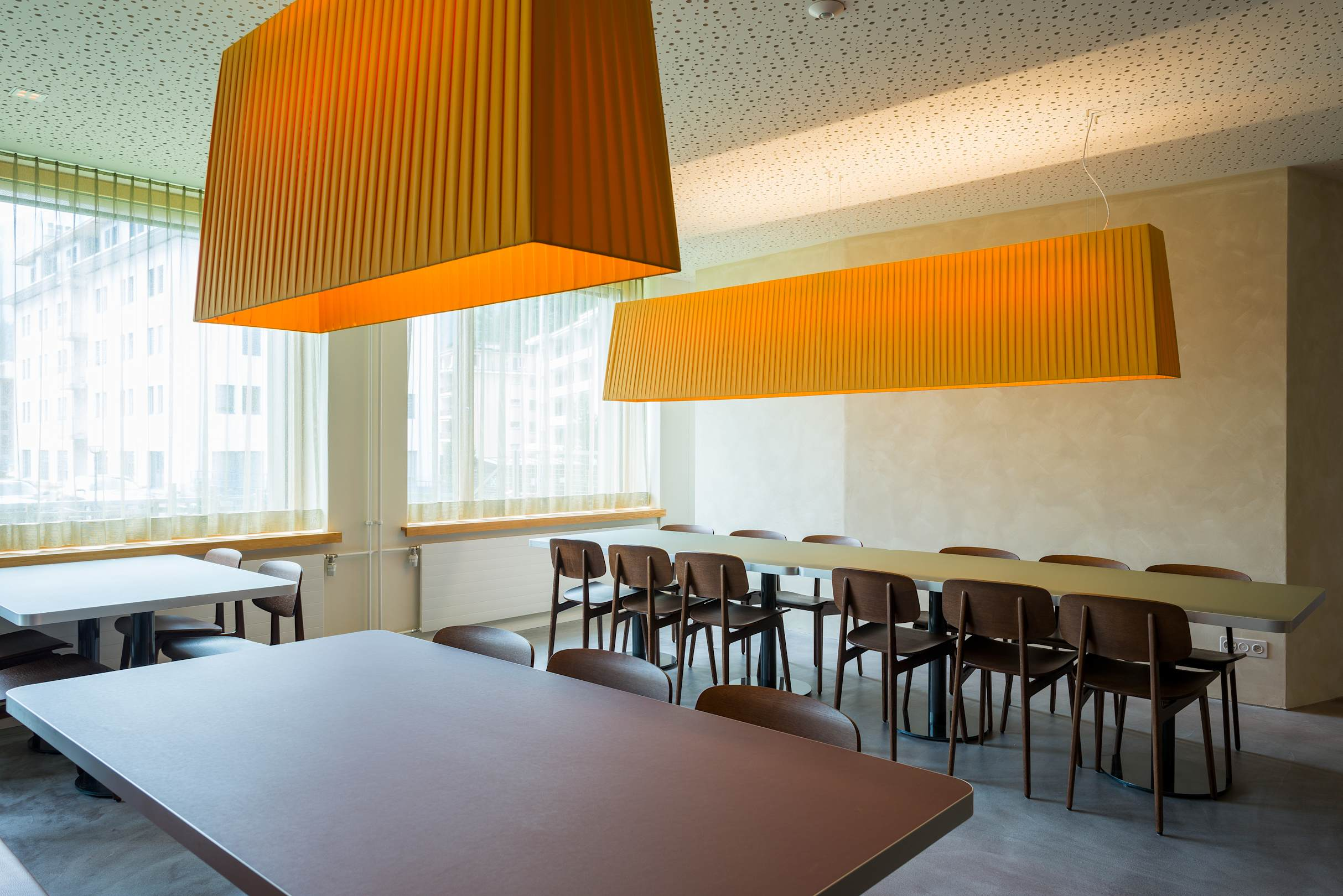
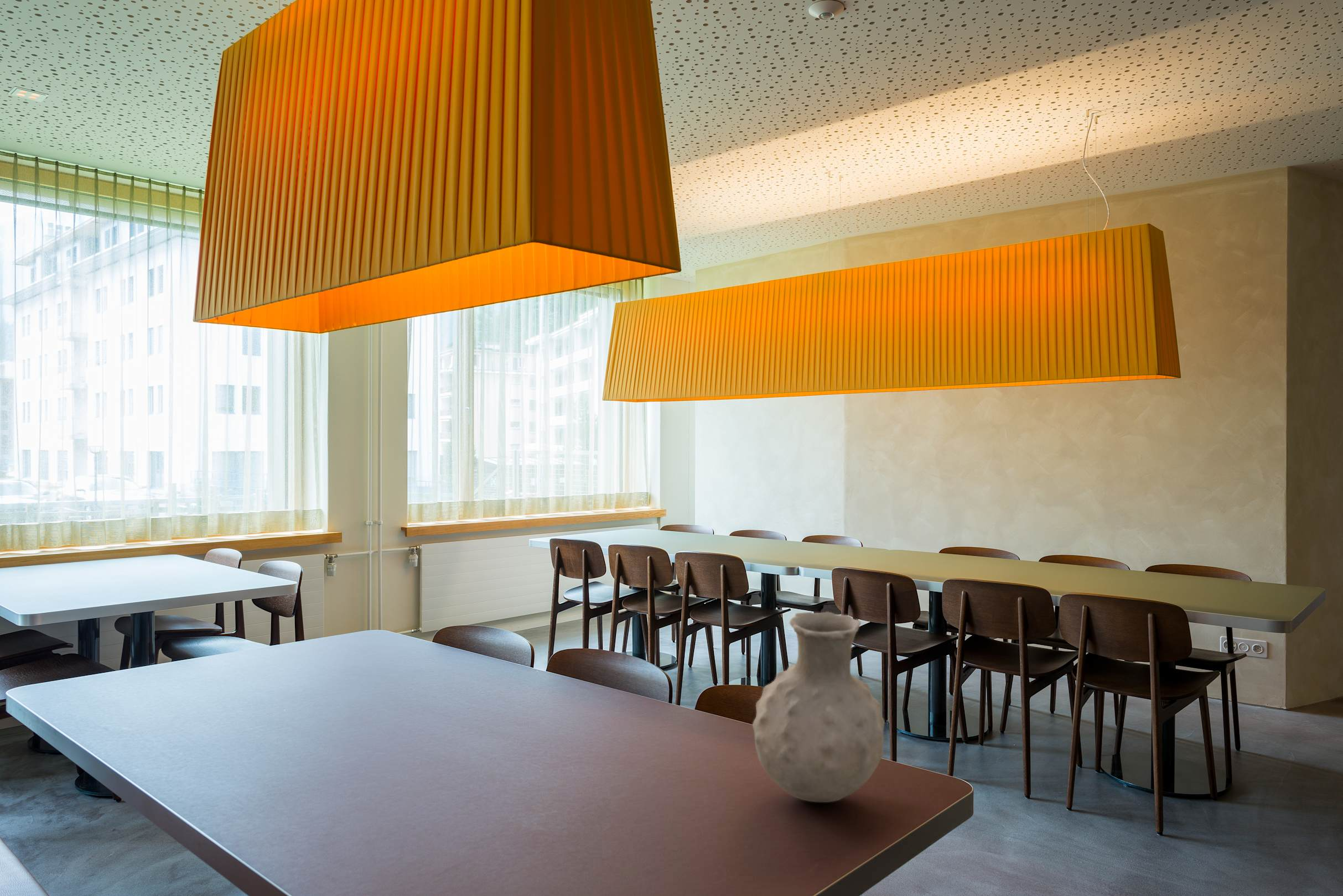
+ vase (818, 707)
